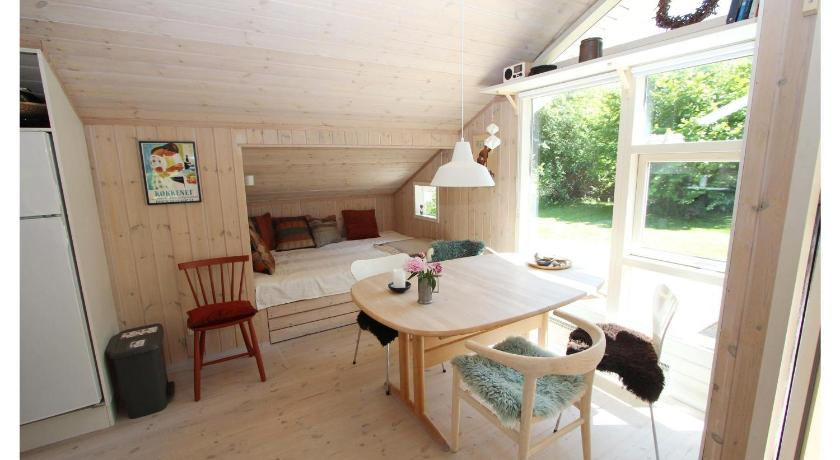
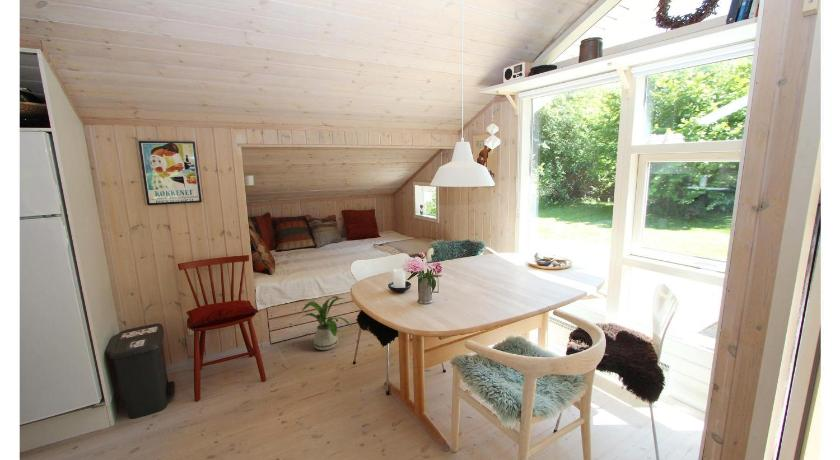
+ house plant (324, 317)
